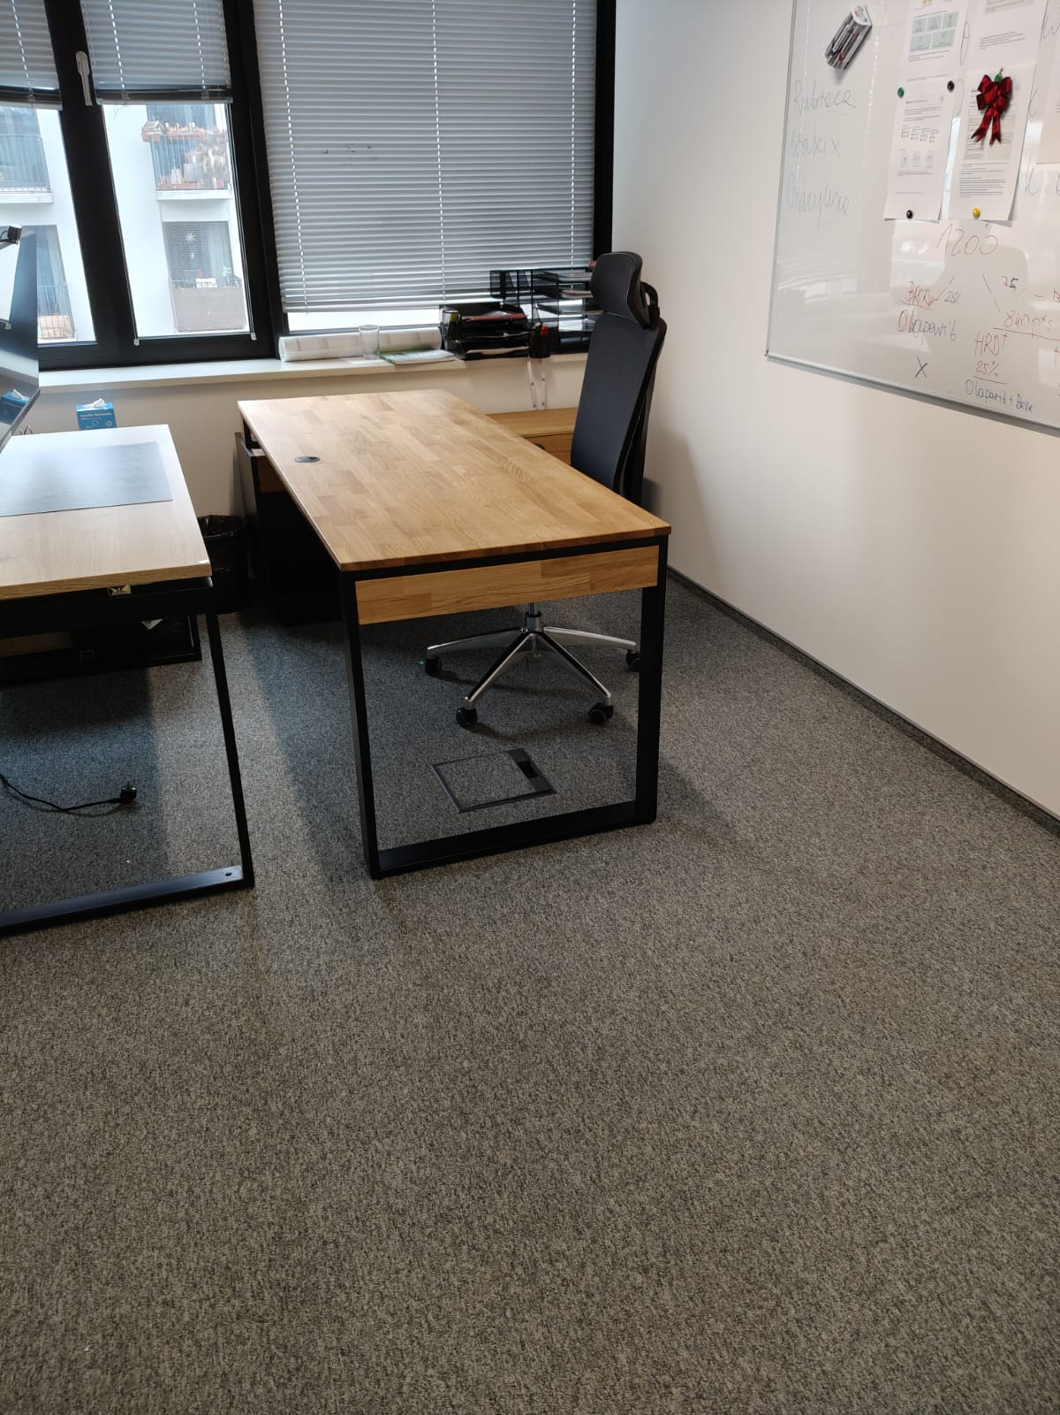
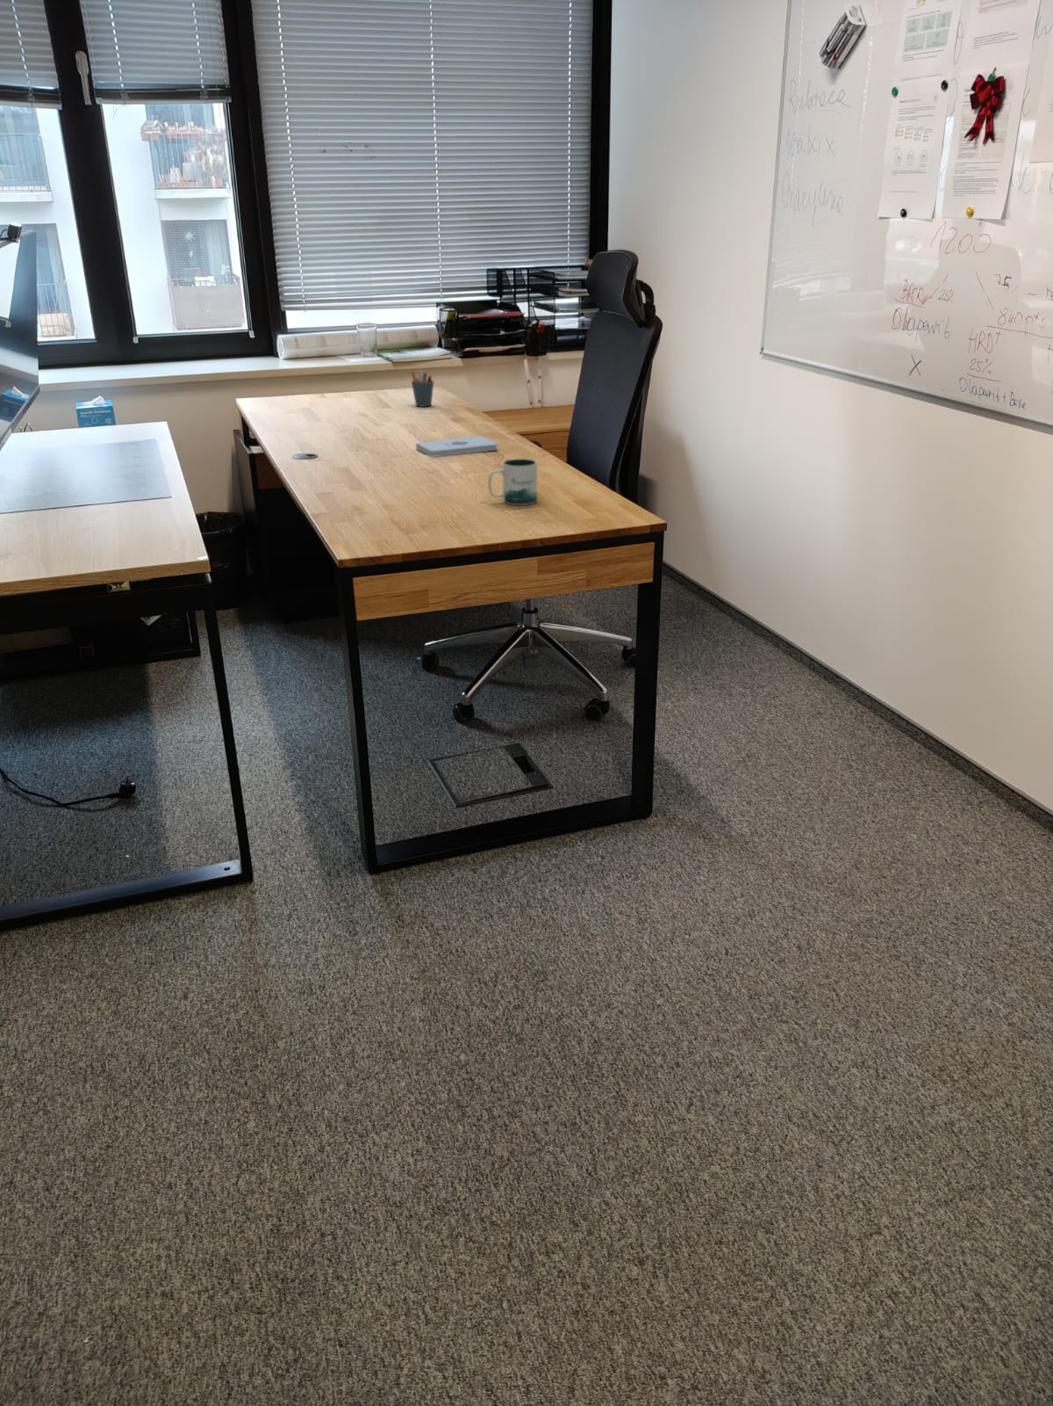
+ notepad (457, 445)
+ pen holder (423, 386)
+ mug (512, 483)
